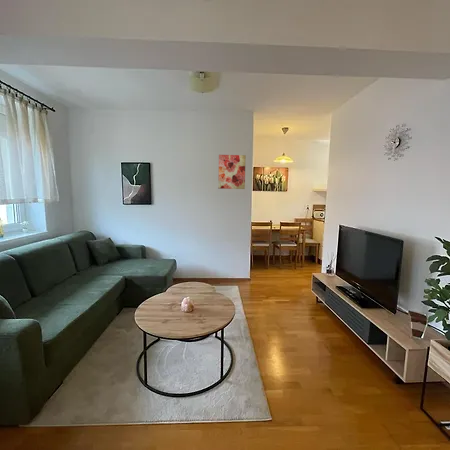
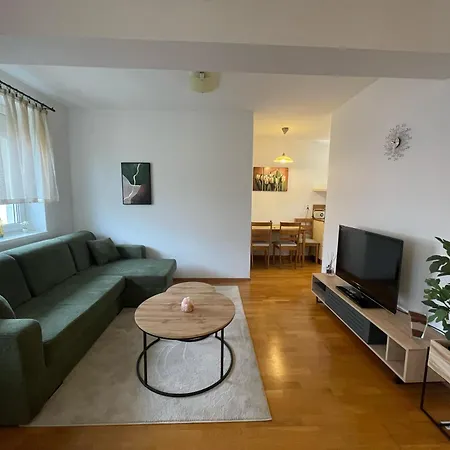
- wall art (231, 172)
